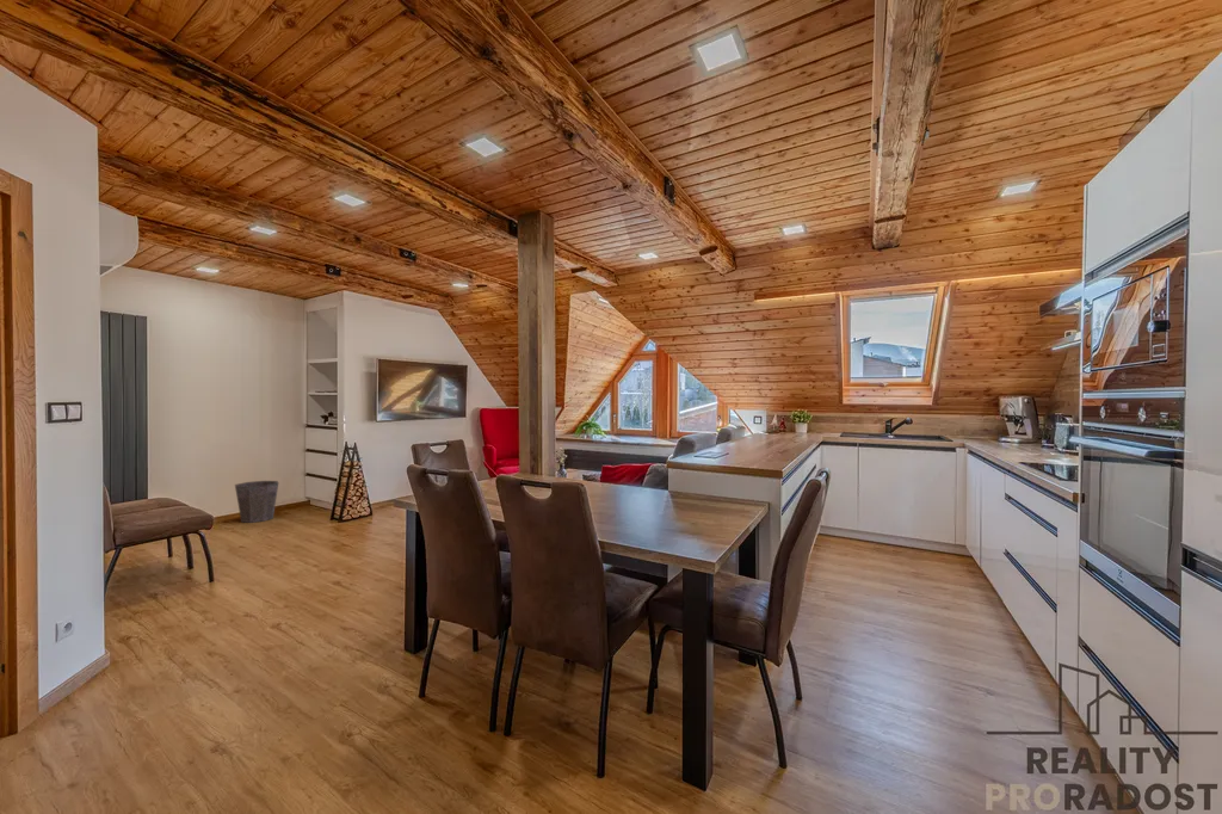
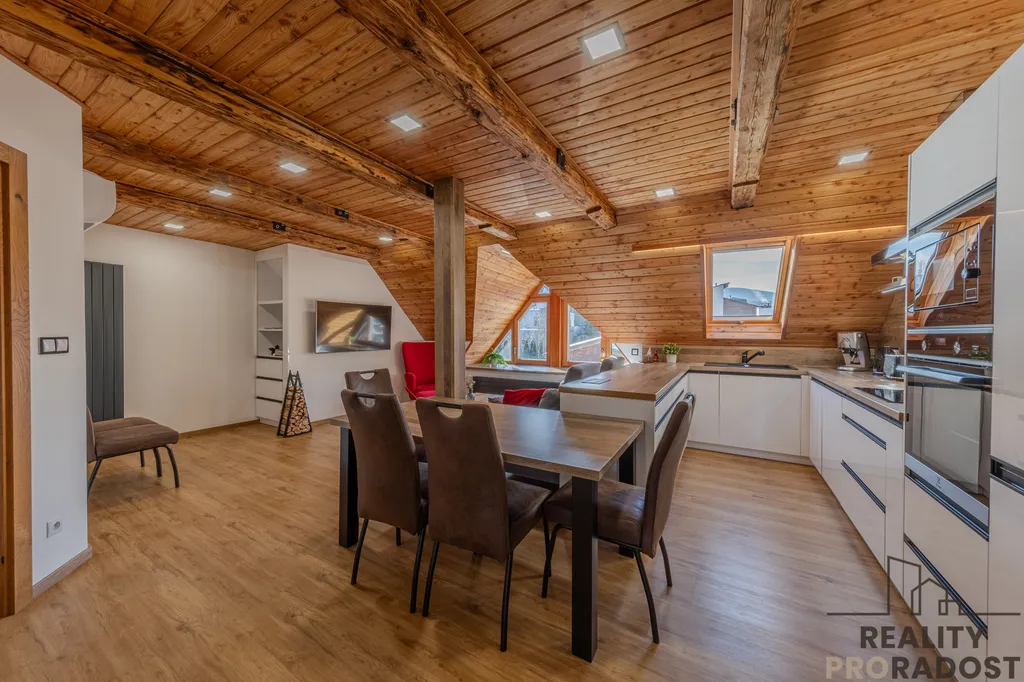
- waste bin (257, 501)
